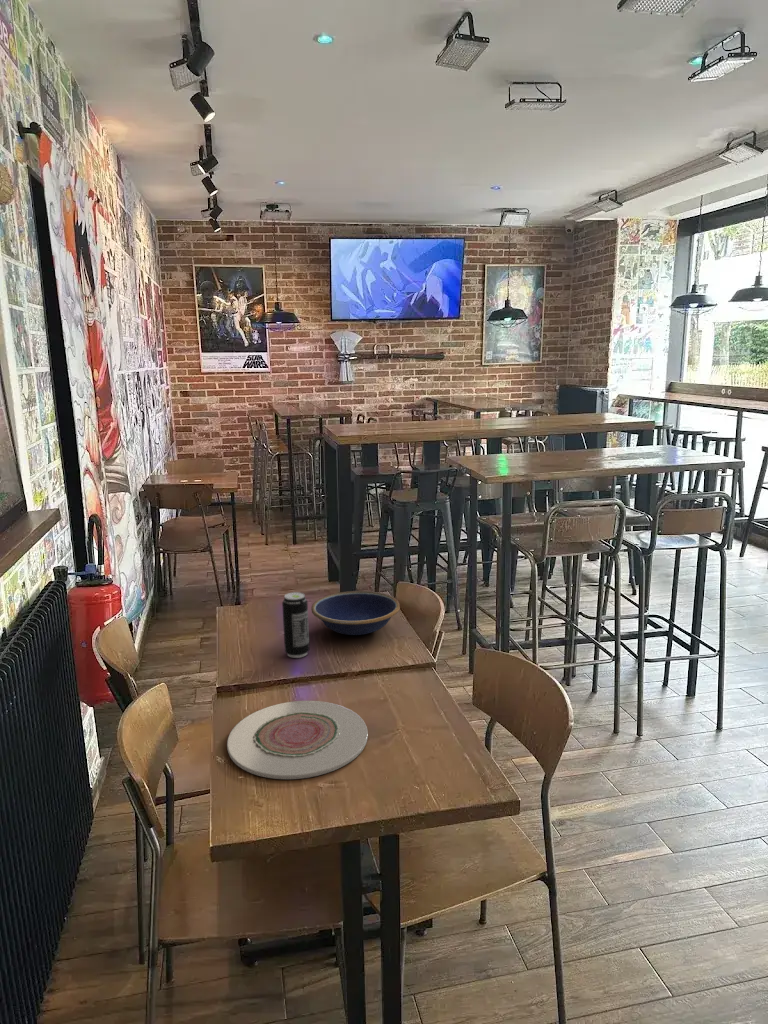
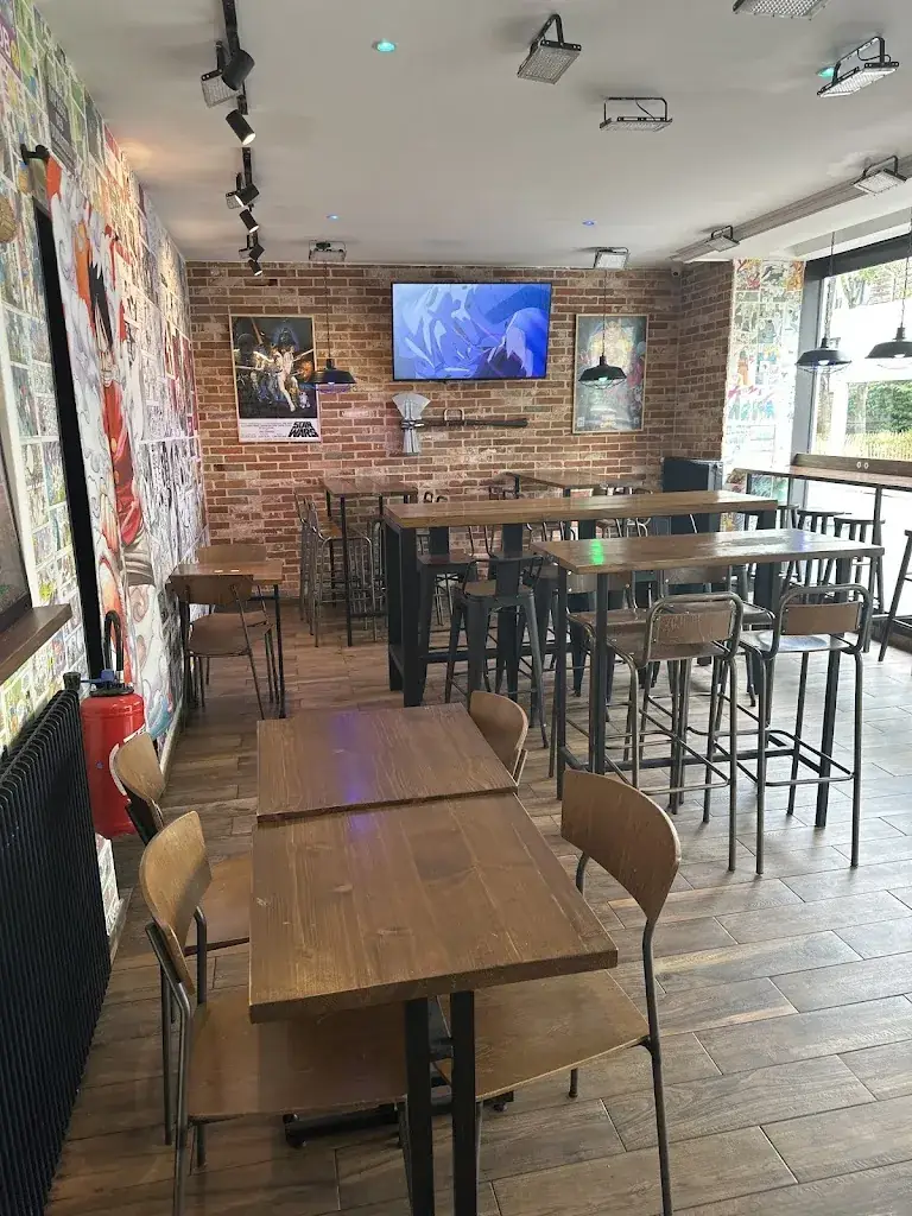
- plate (298, 735)
- beverage can (296, 624)
- bowl (356, 617)
